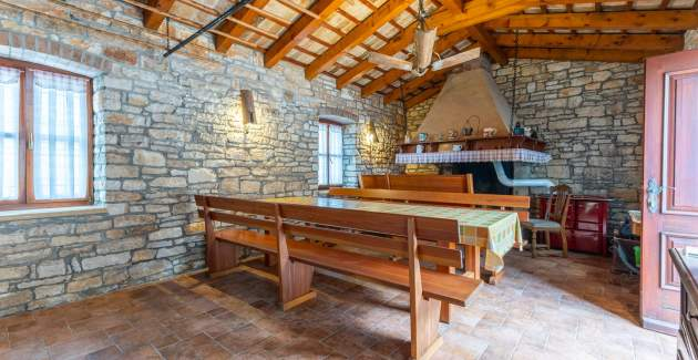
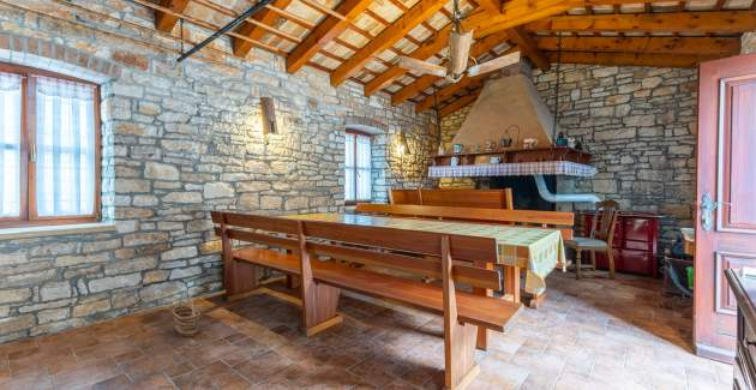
+ basket (186, 311)
